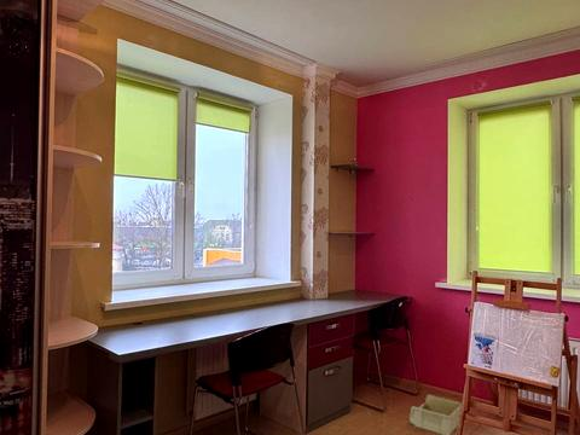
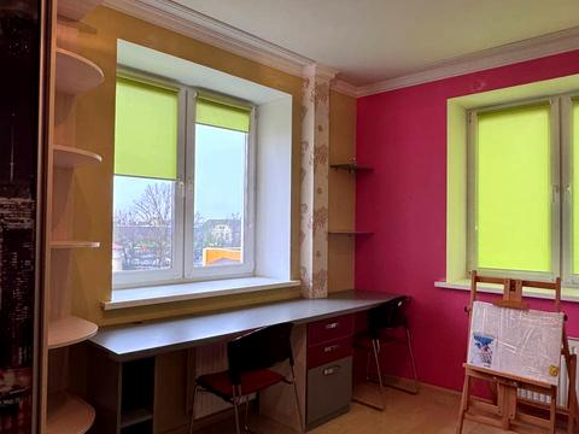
- storage bin (436, 413)
